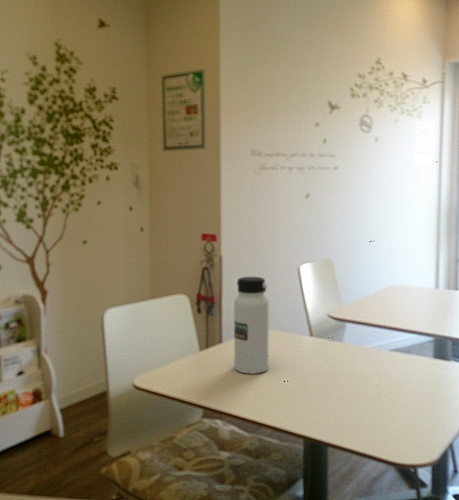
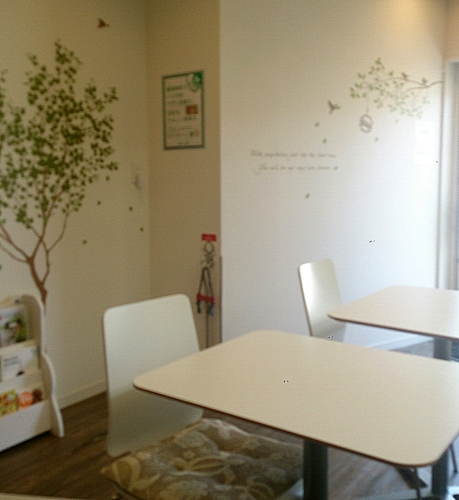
- water bottle (251, 323)
